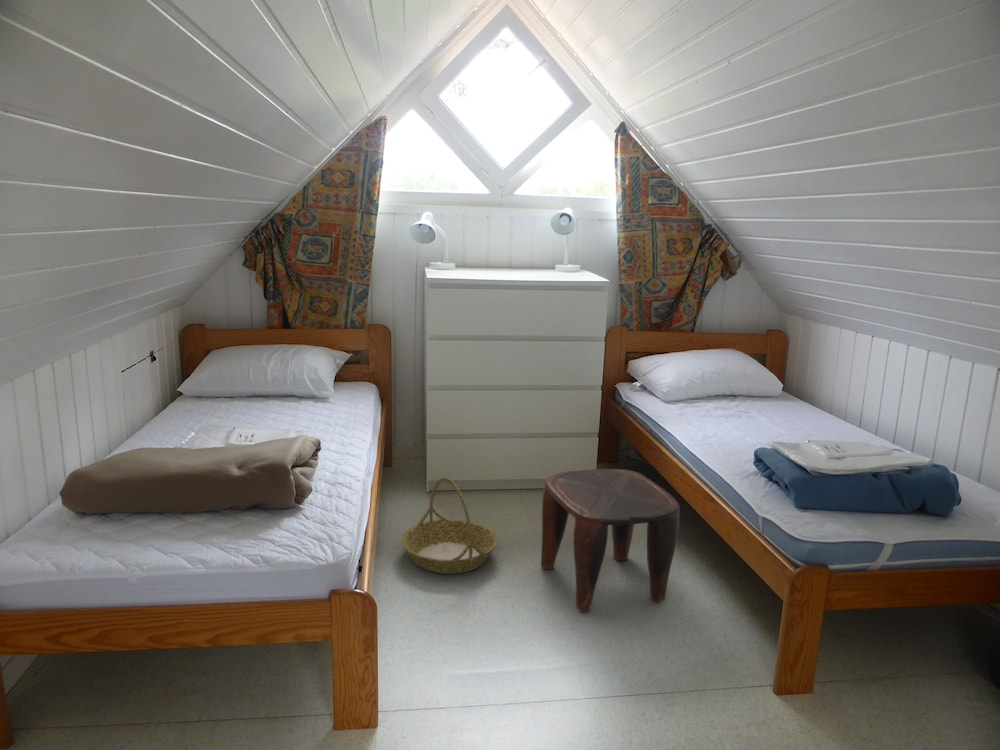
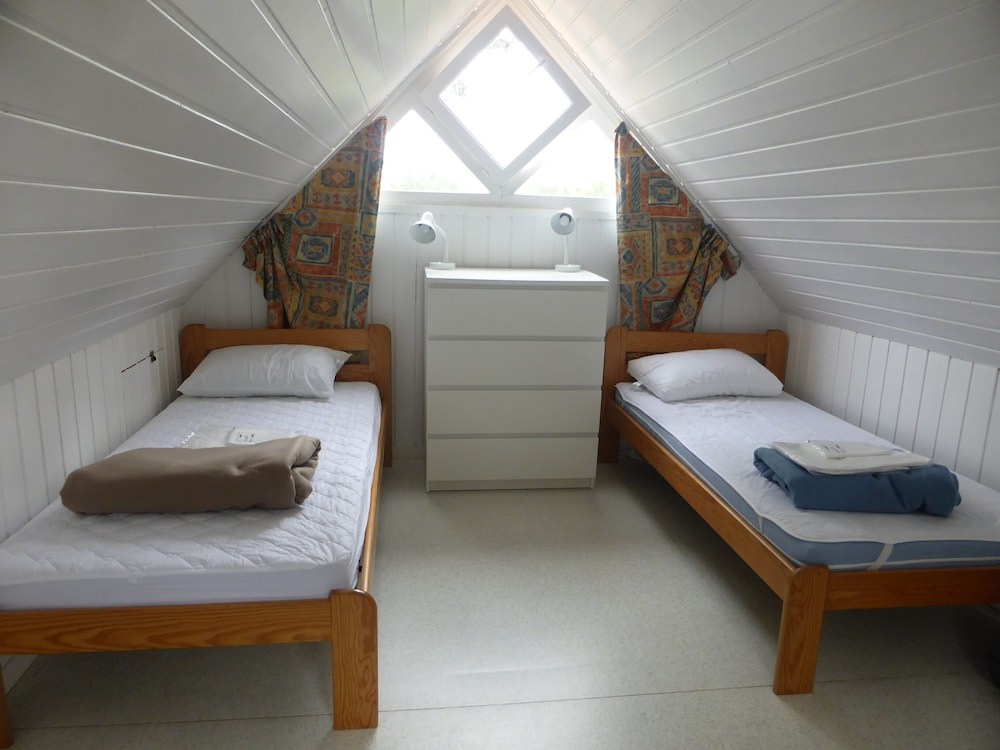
- stool (606, 536)
- basket (450, 519)
